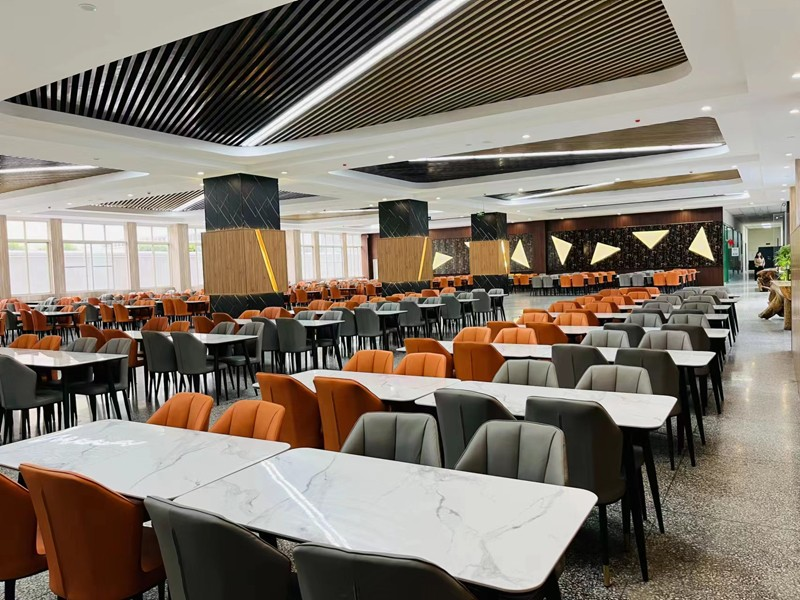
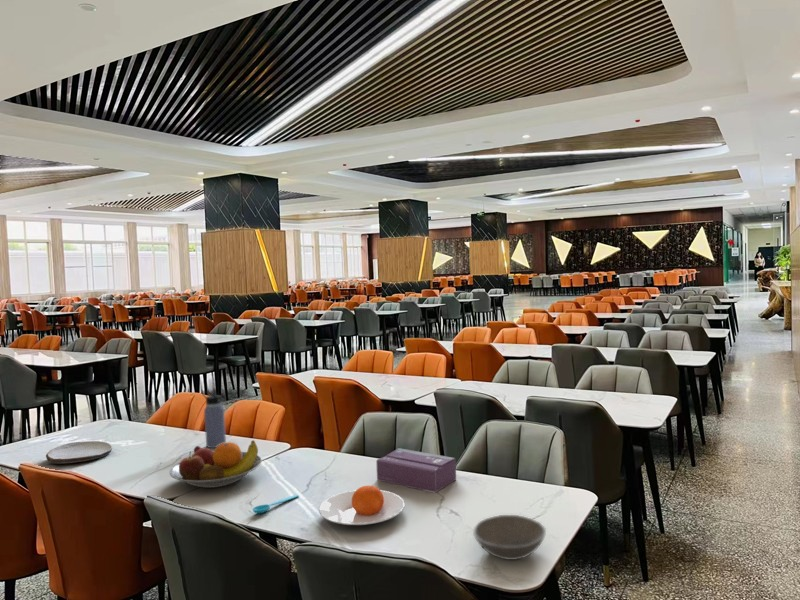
+ spoon (276, 502)
+ water bottle (213, 417)
+ soup bowl (509, 540)
+ fruit bowl (216, 461)
+ tissue box (416, 469)
+ plate (361, 502)
+ plate (80, 452)
